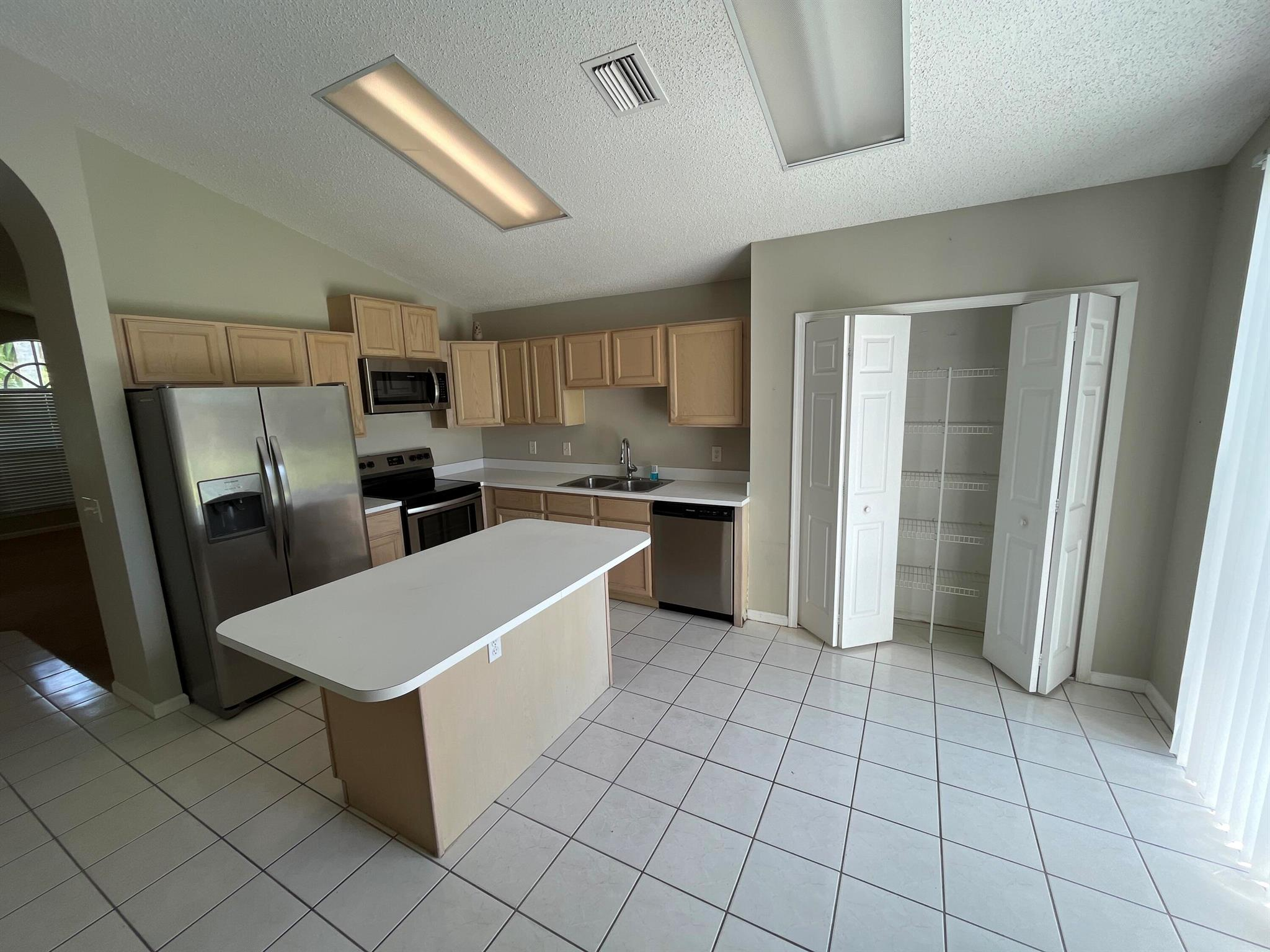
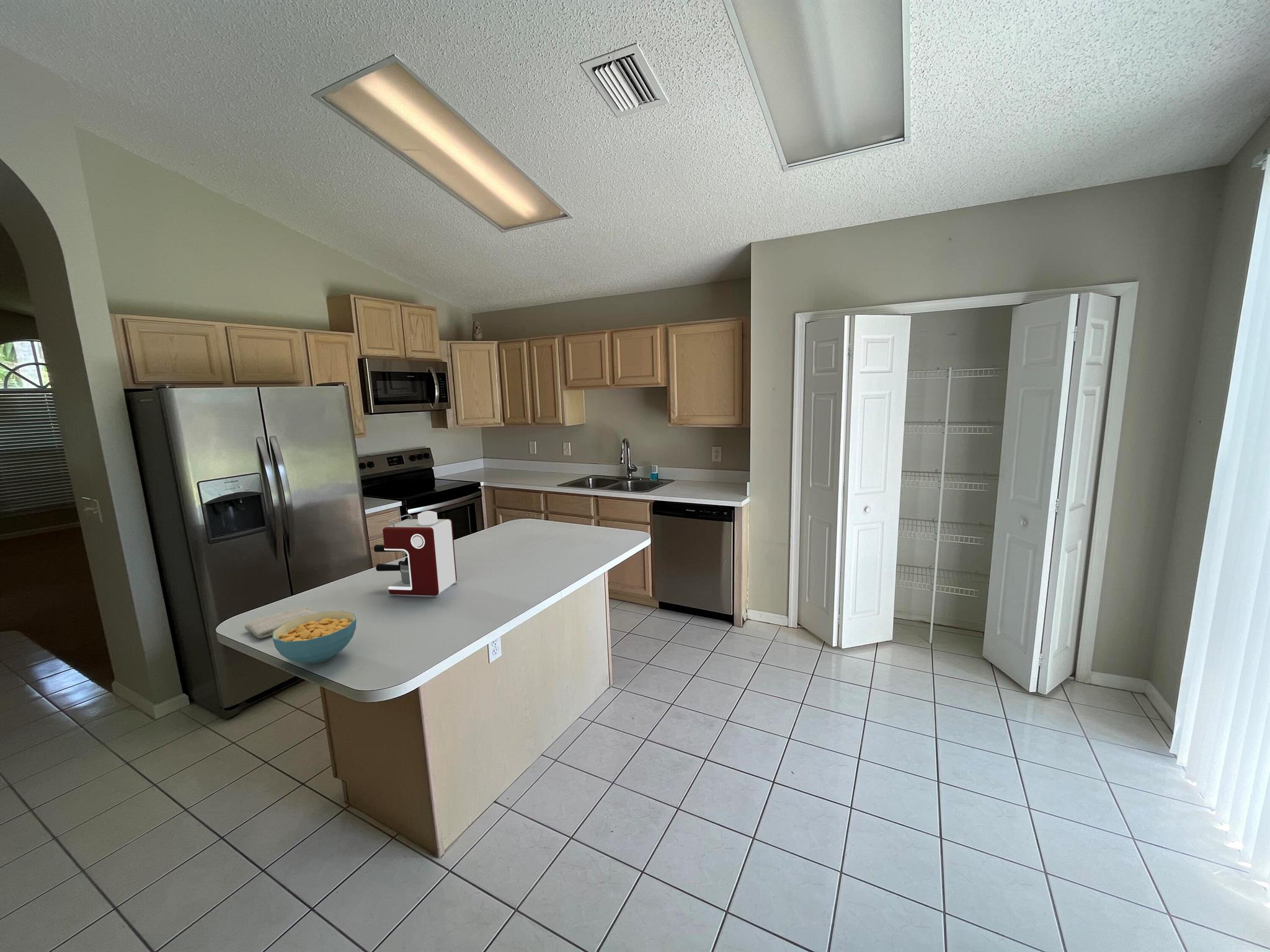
+ washcloth (284, 621)
+ coffee maker (409, 550)
+ cereal bowl (318, 641)
